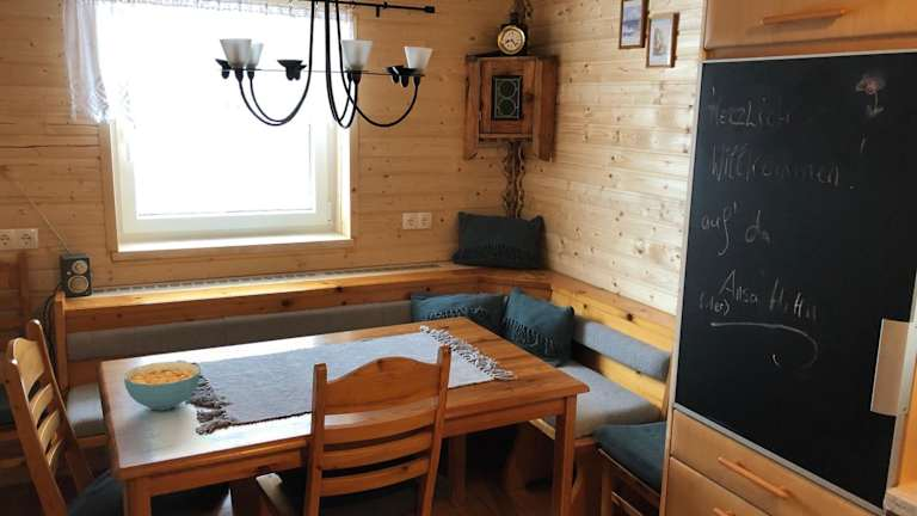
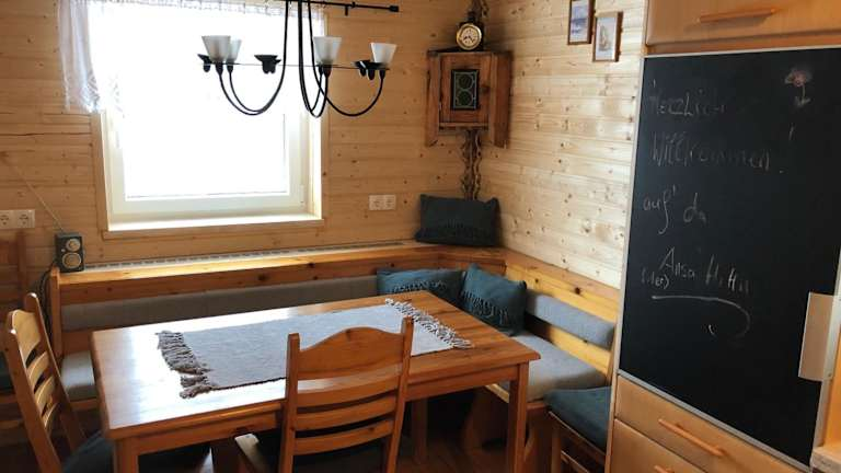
- cereal bowl (162, 389)
